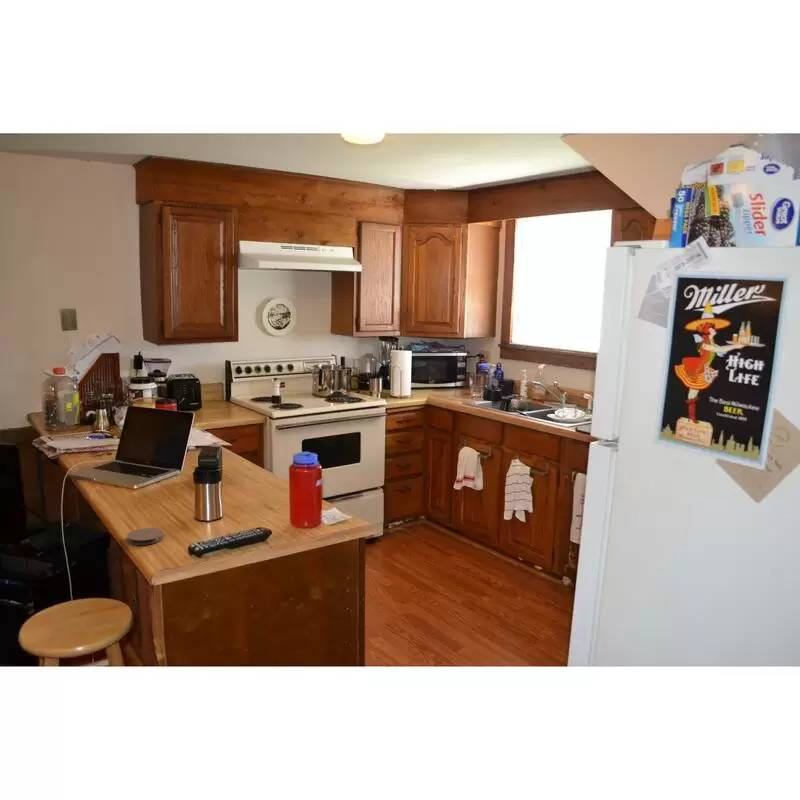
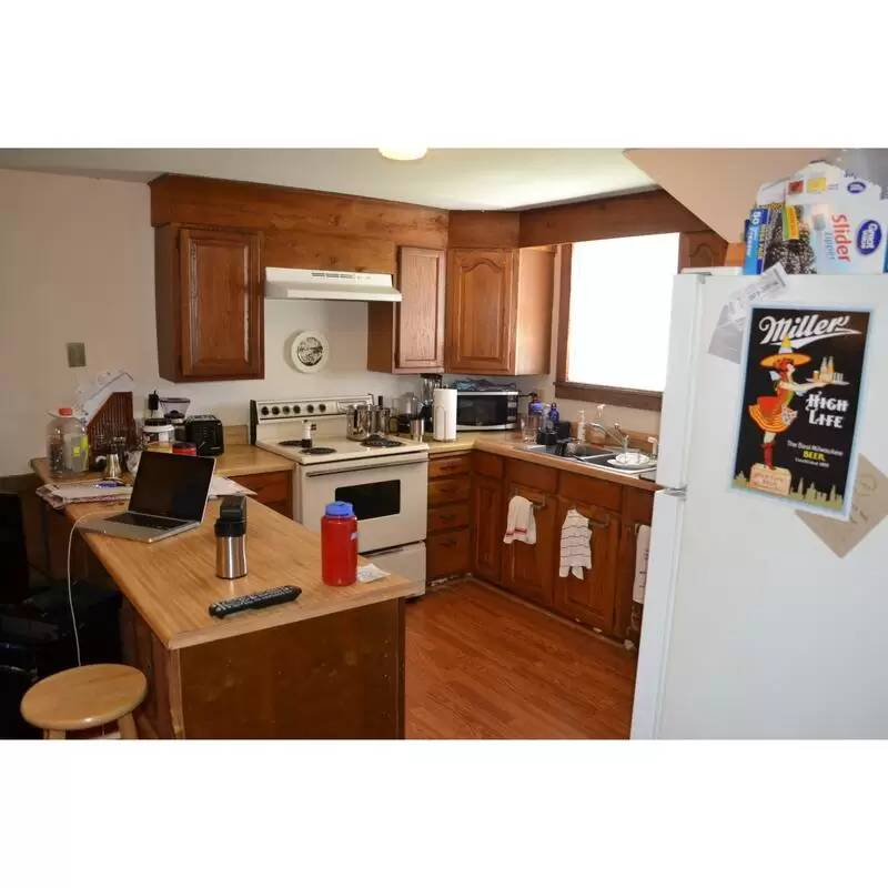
- coaster (145, 536)
